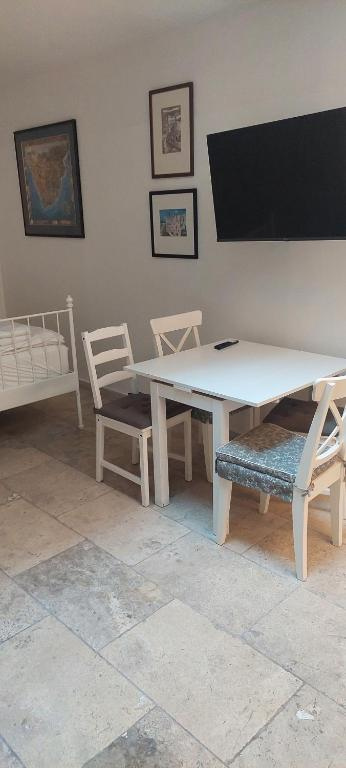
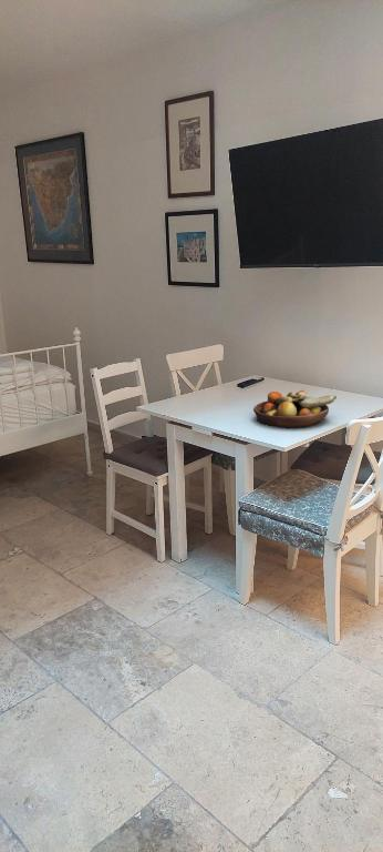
+ fruit bowl (291, 404)
